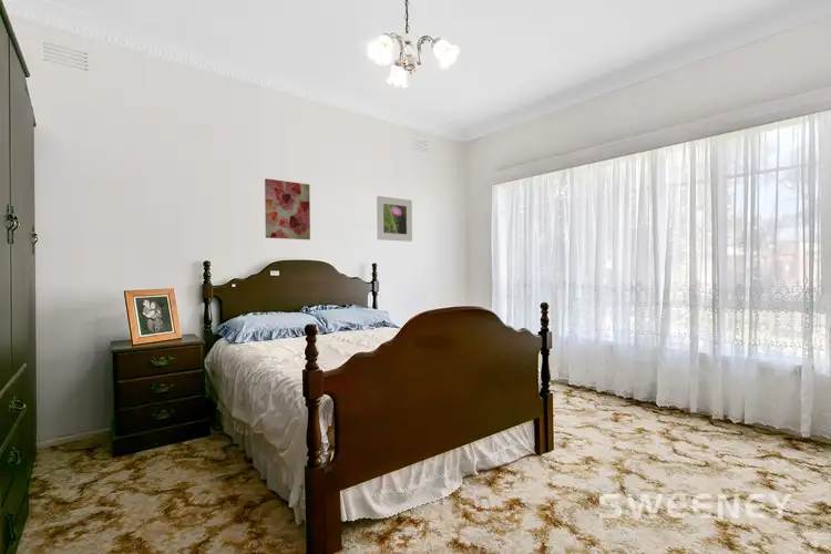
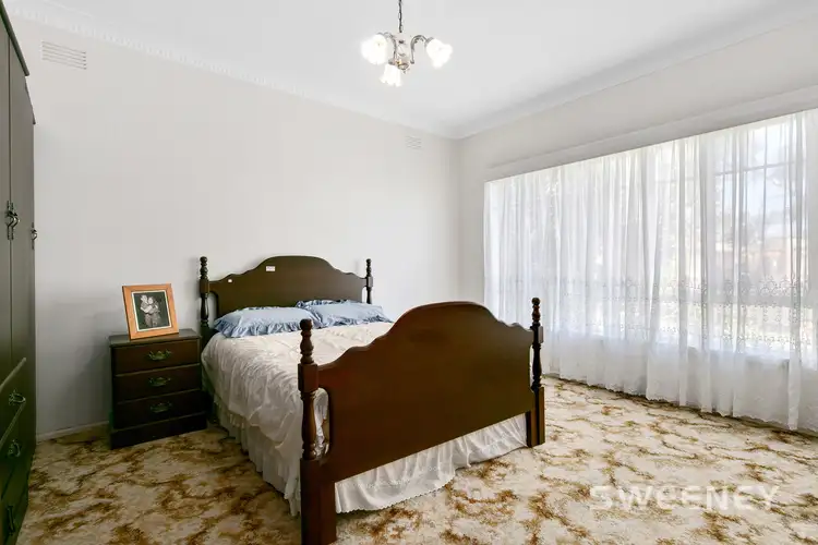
- wall art (288, 209)
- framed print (394, 218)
